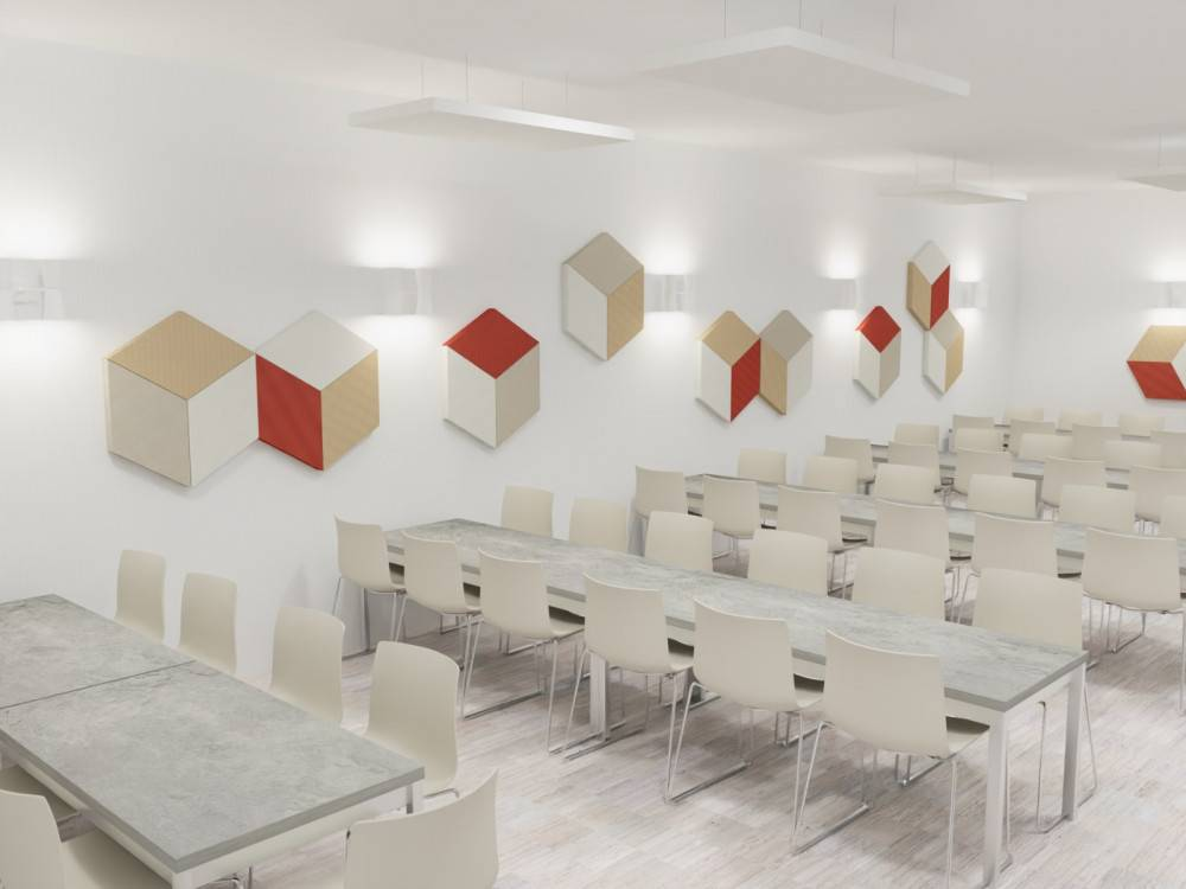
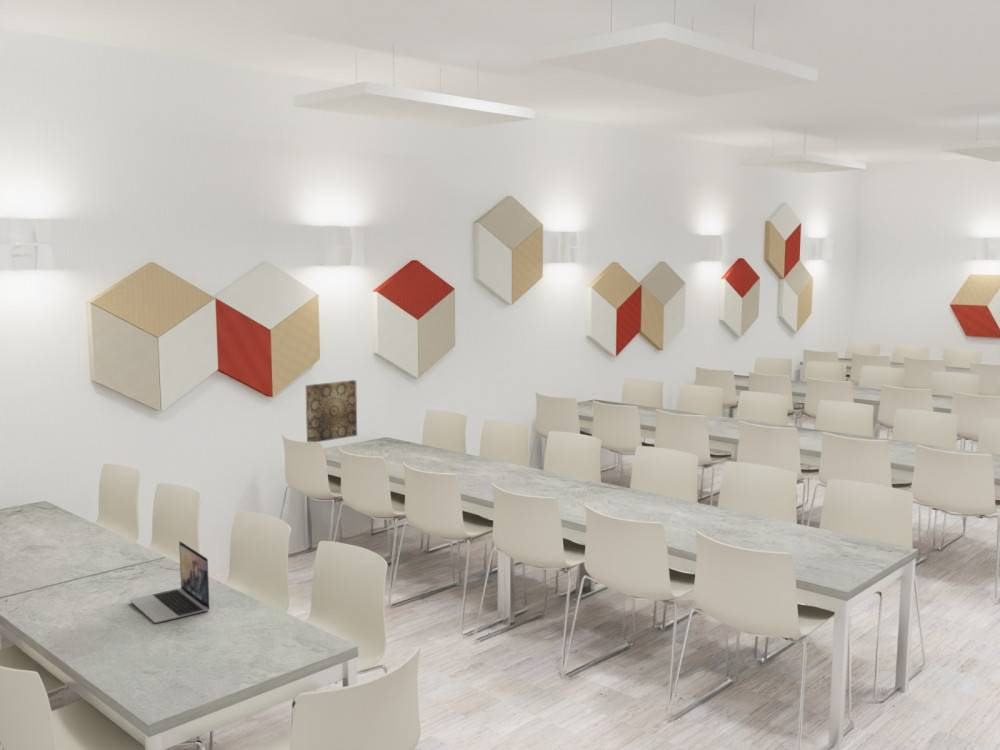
+ wall art (331, 411)
+ laptop (170, 590)
